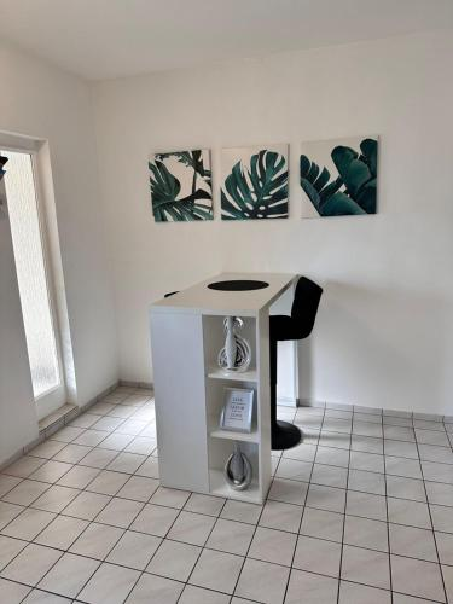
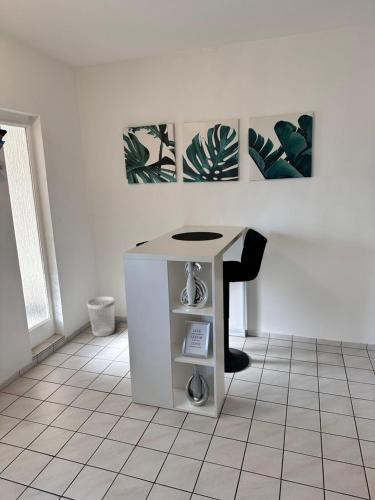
+ wastebasket (102, 316)
